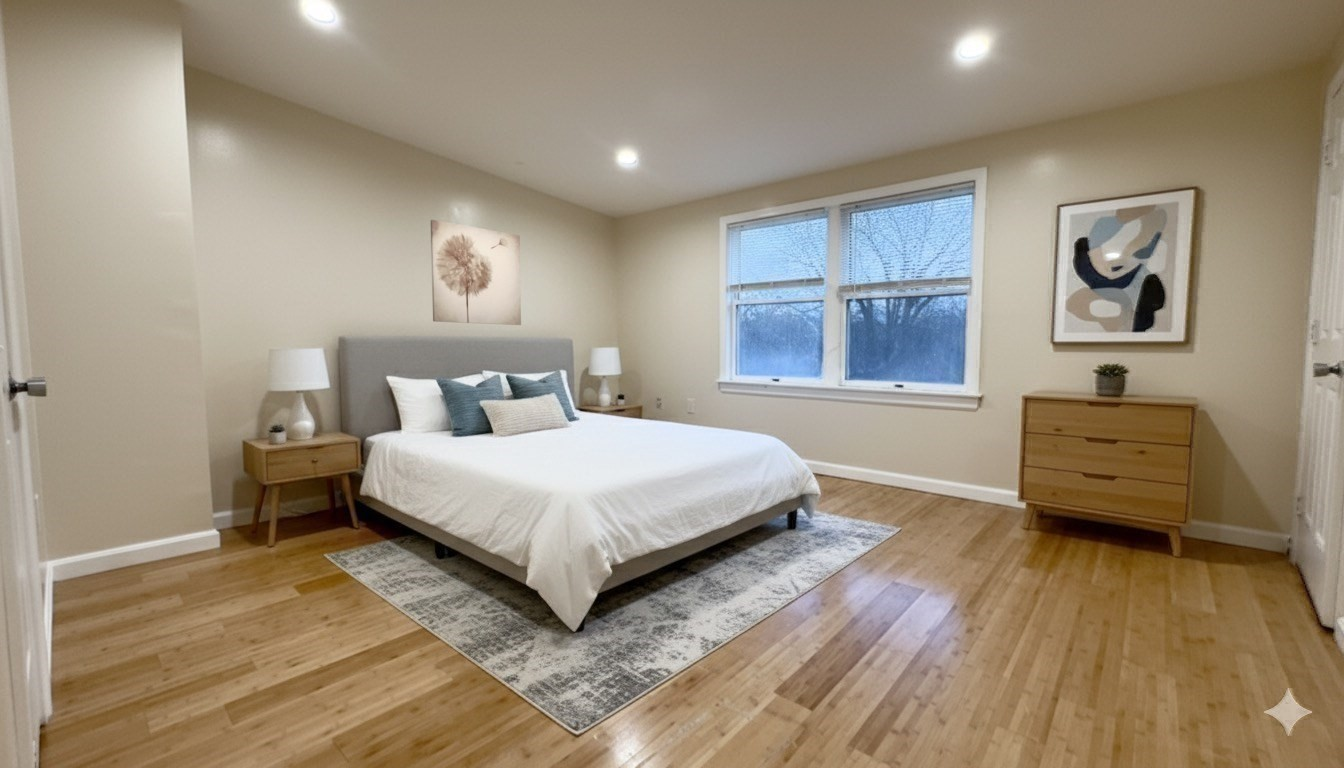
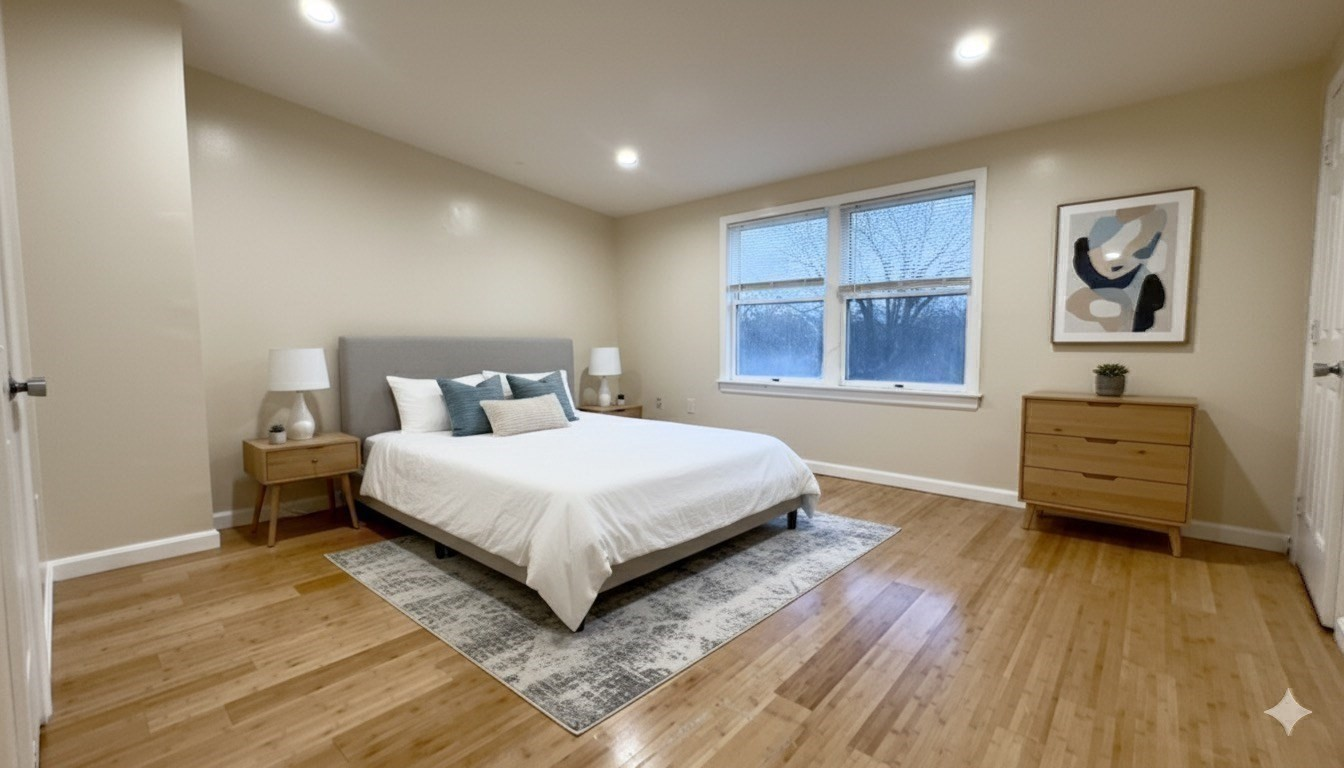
- wall art (478, 276)
